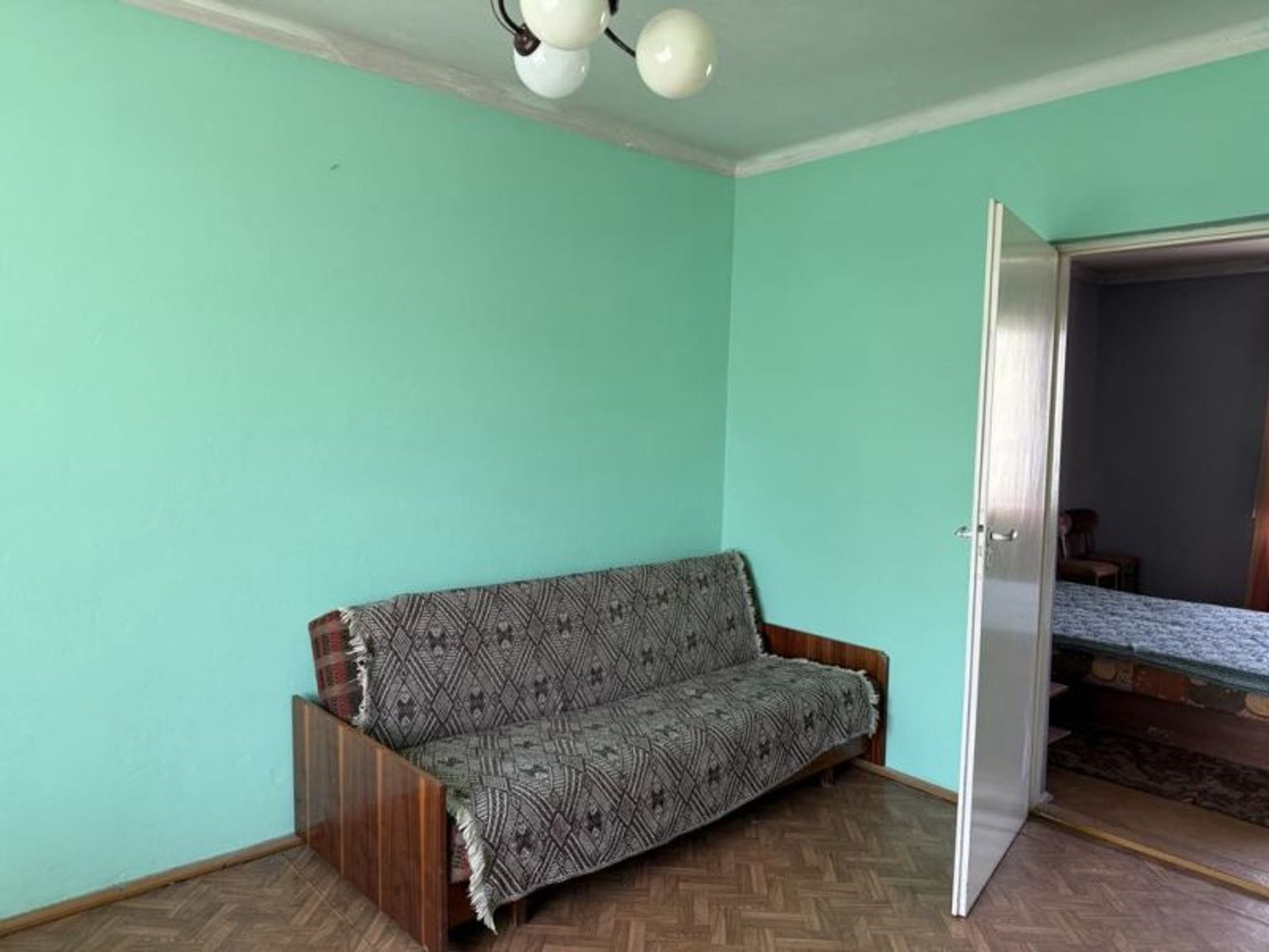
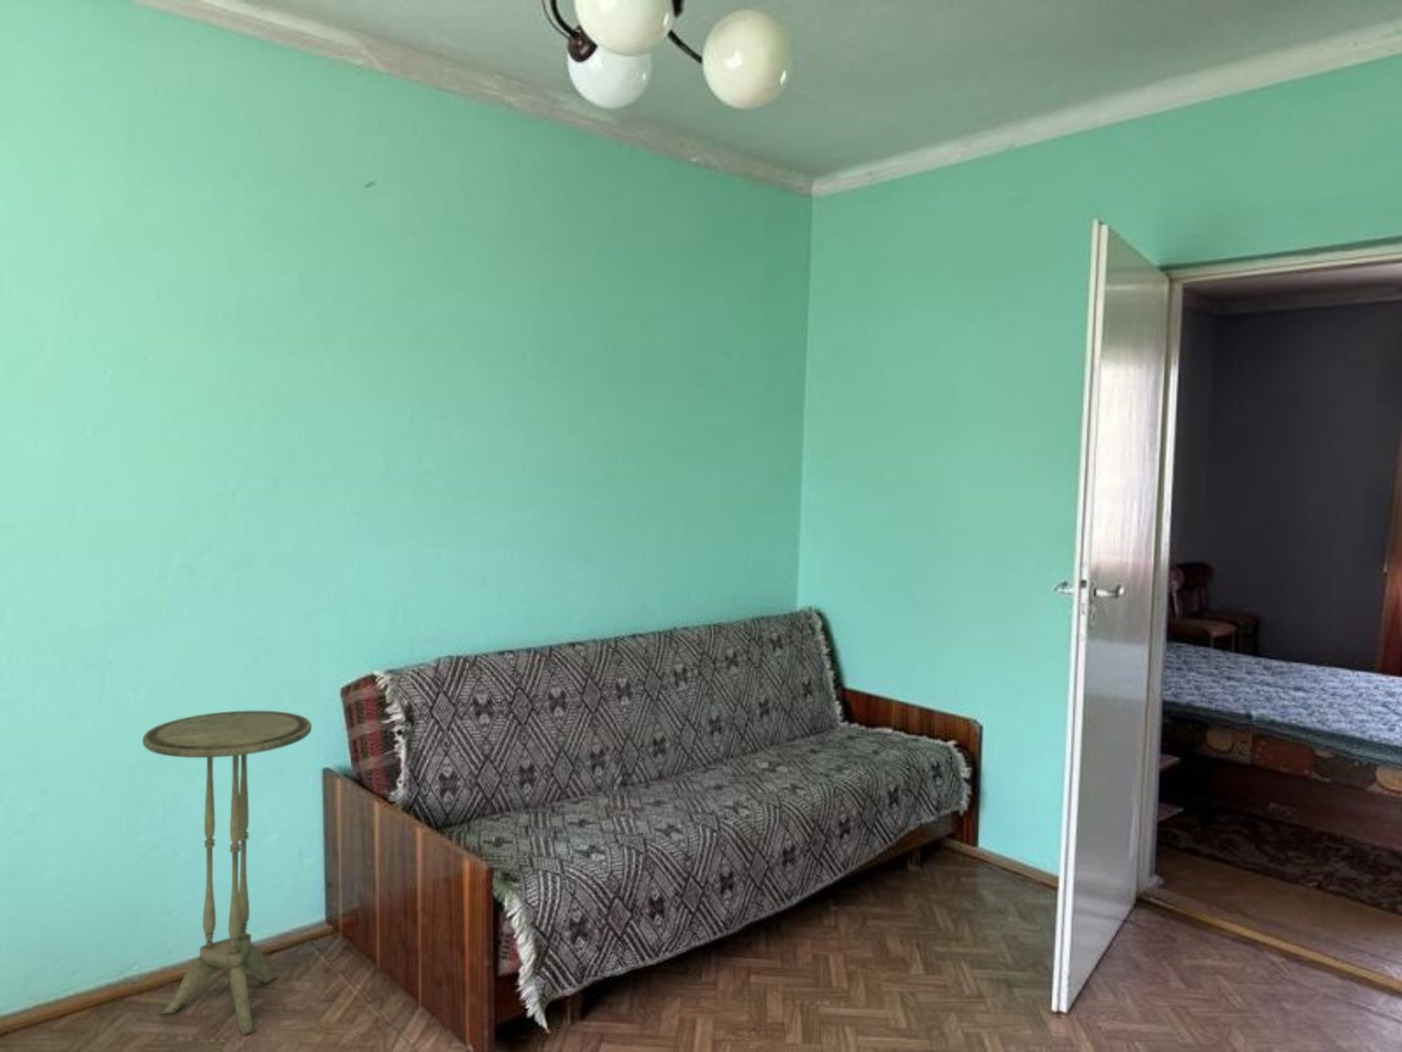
+ side table (232, 867)
